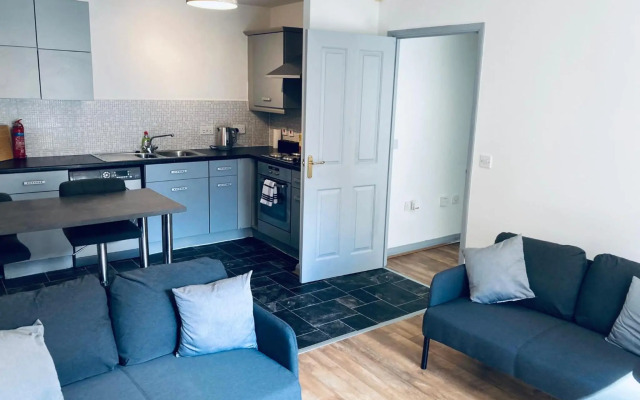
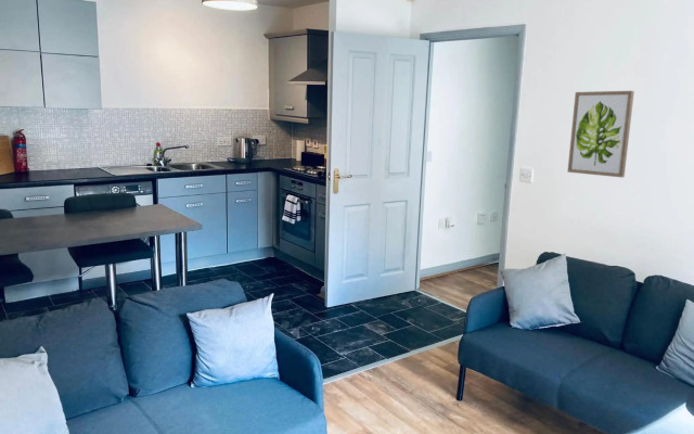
+ wall art (599, 133)
